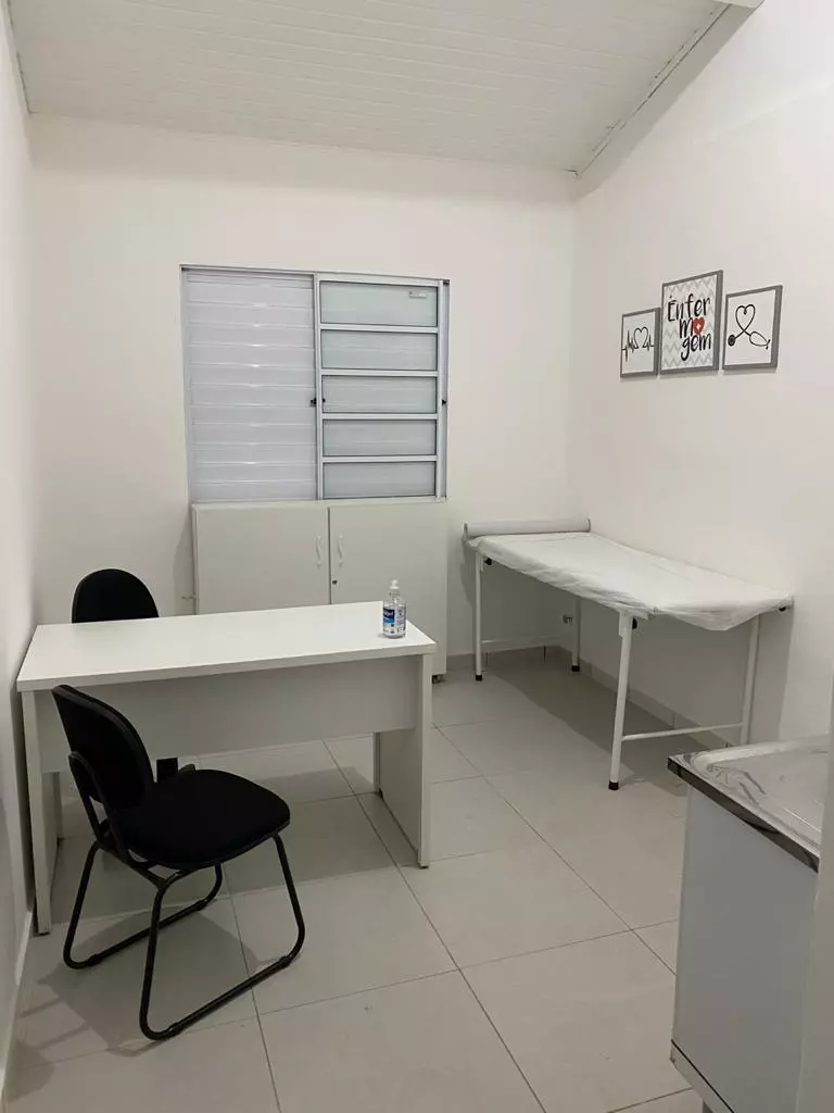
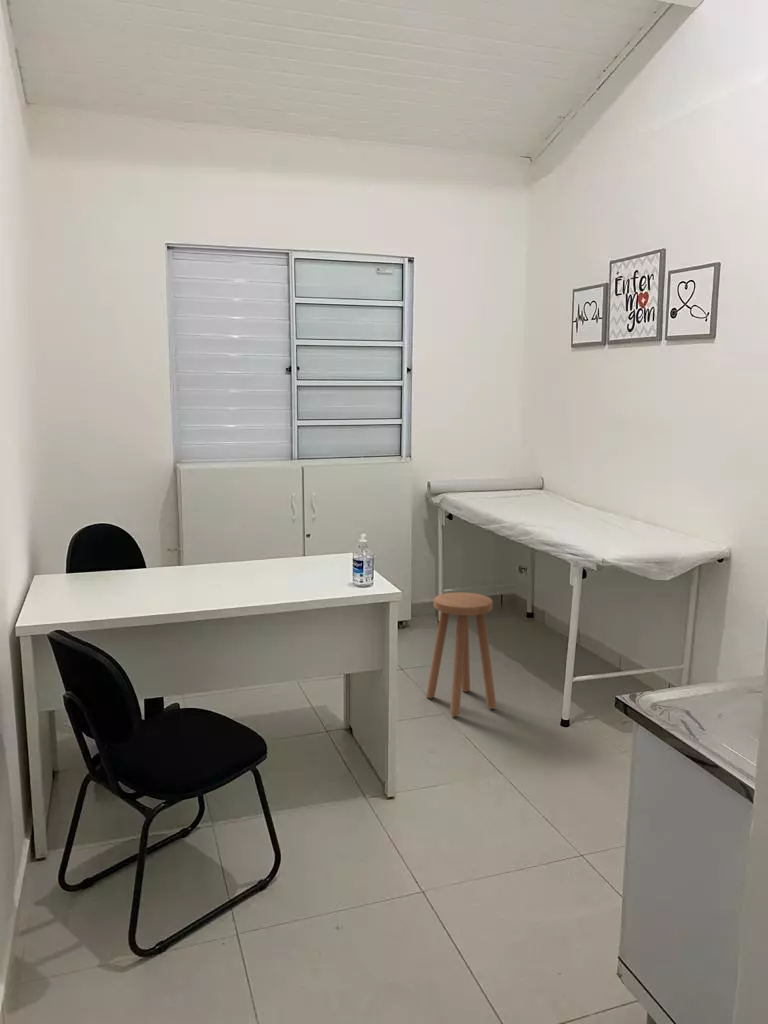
+ stool (461, 651)
